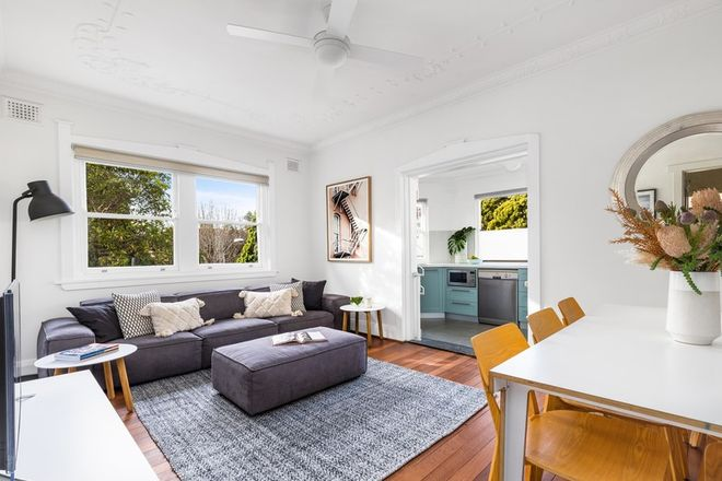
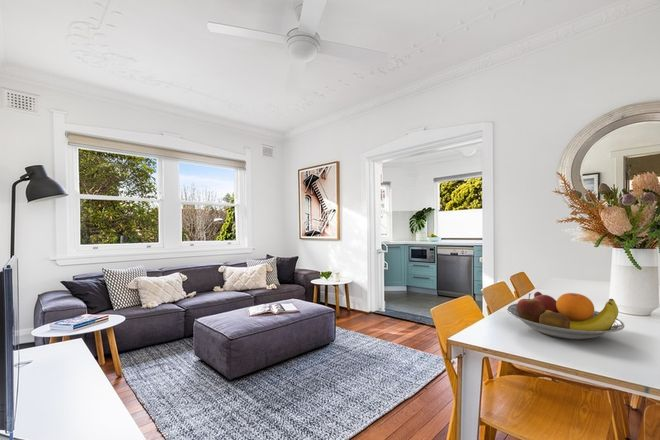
+ fruit bowl (560, 311)
